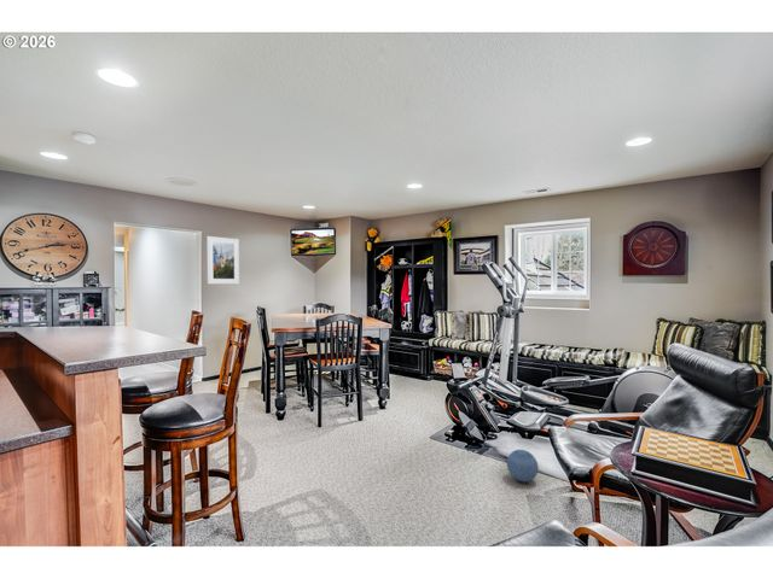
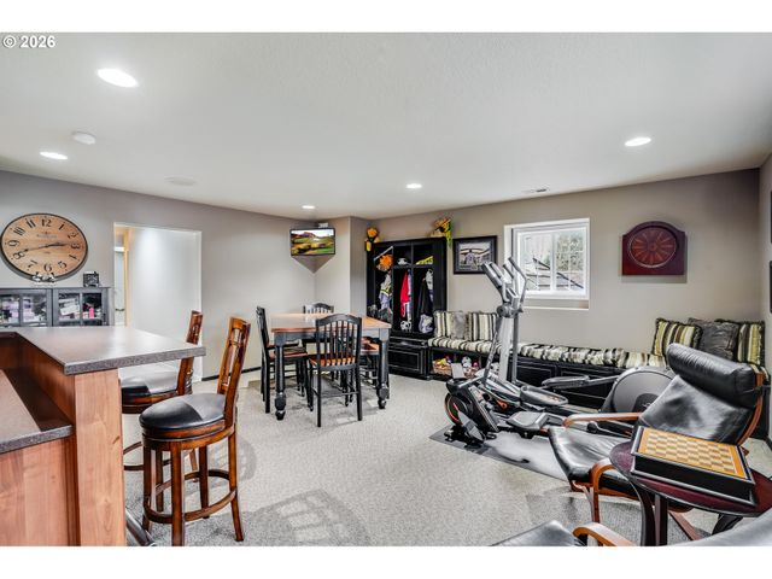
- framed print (223, 261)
- ball (522, 464)
